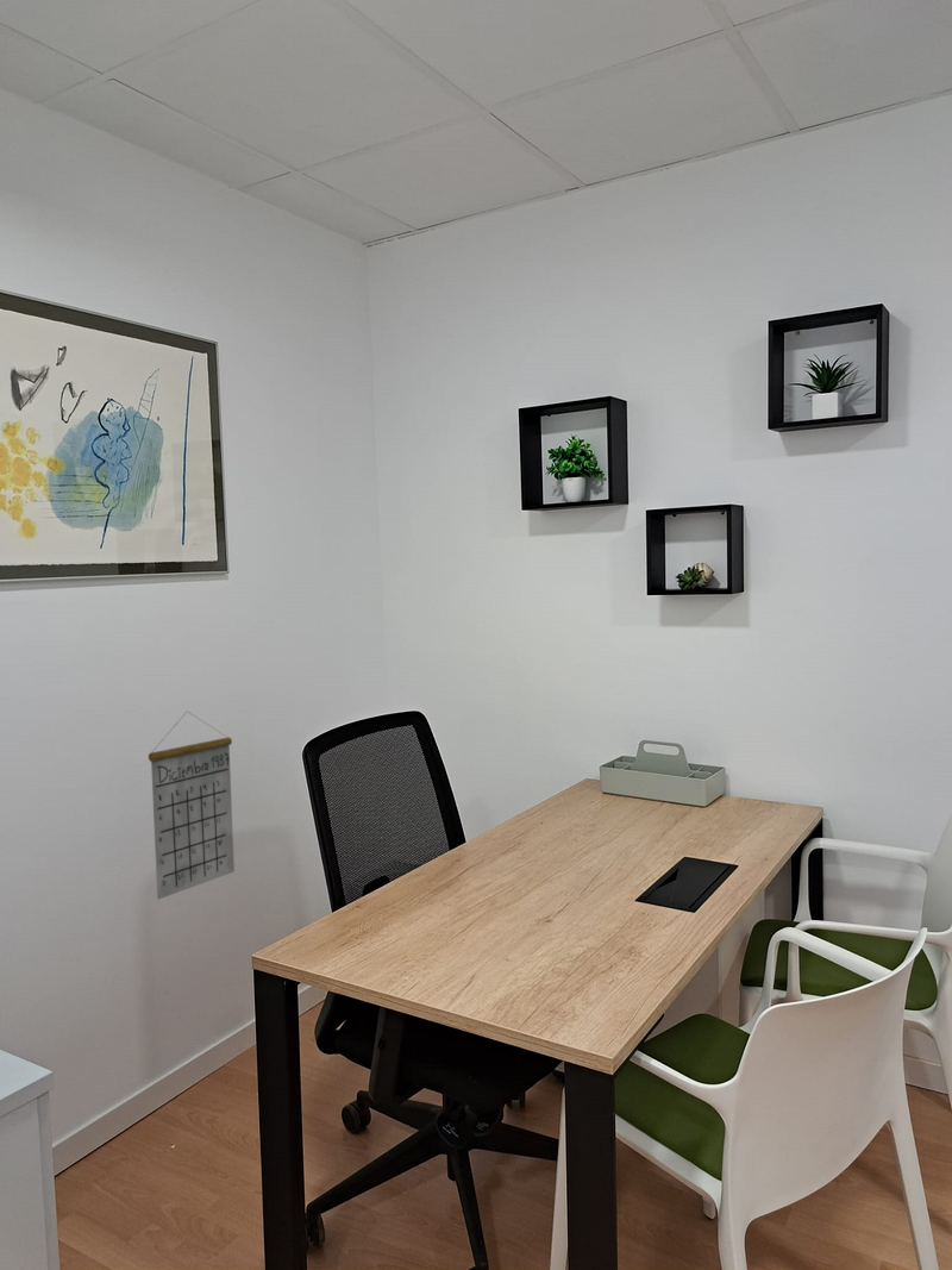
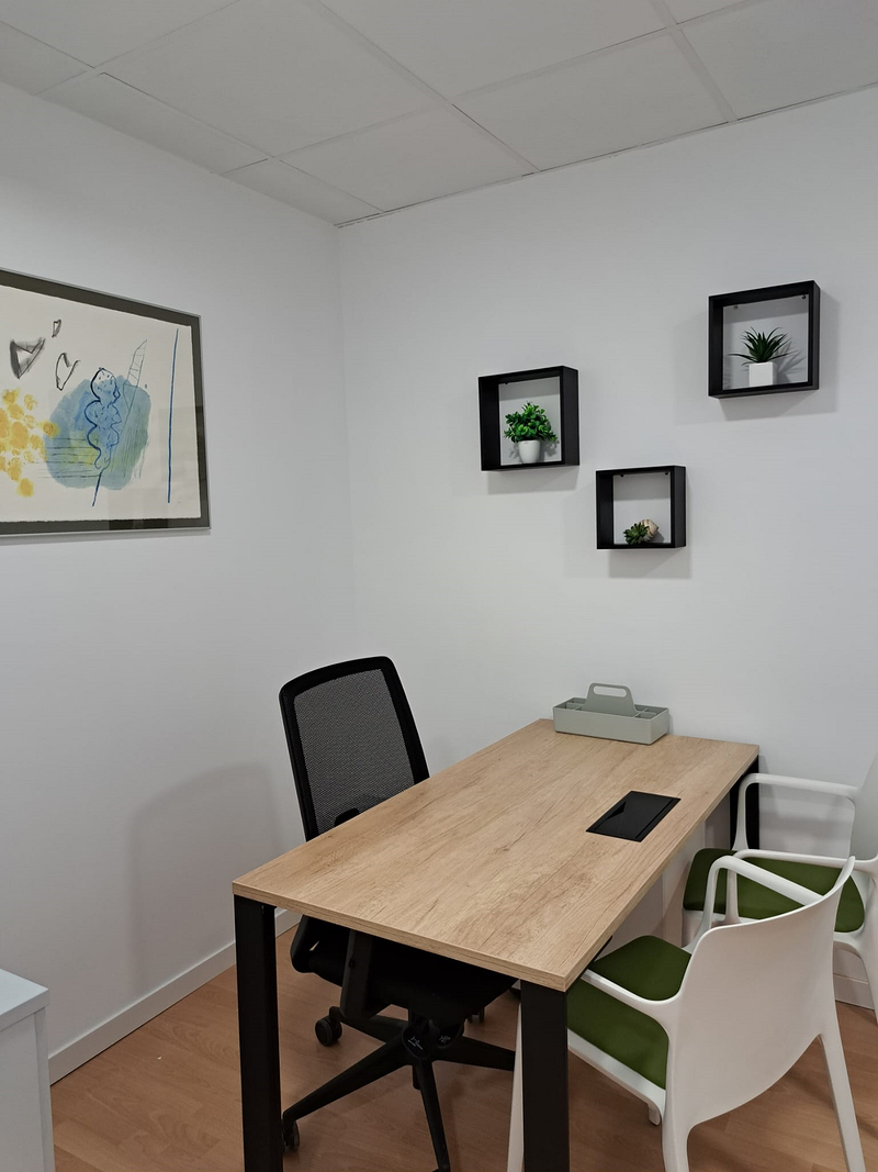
- calendar (193, 797)
